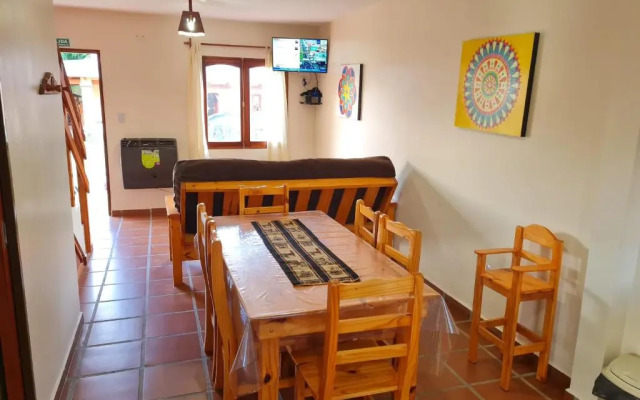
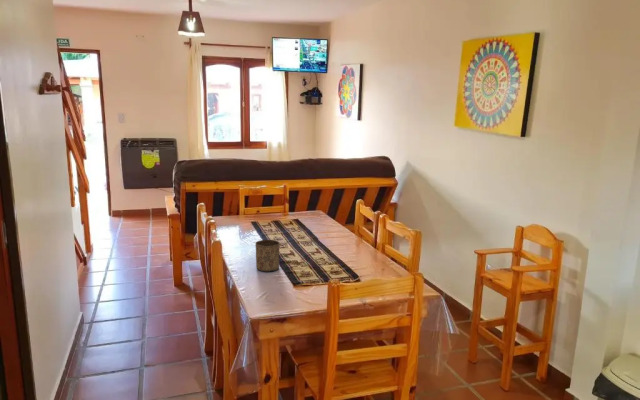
+ cup (267, 255)
